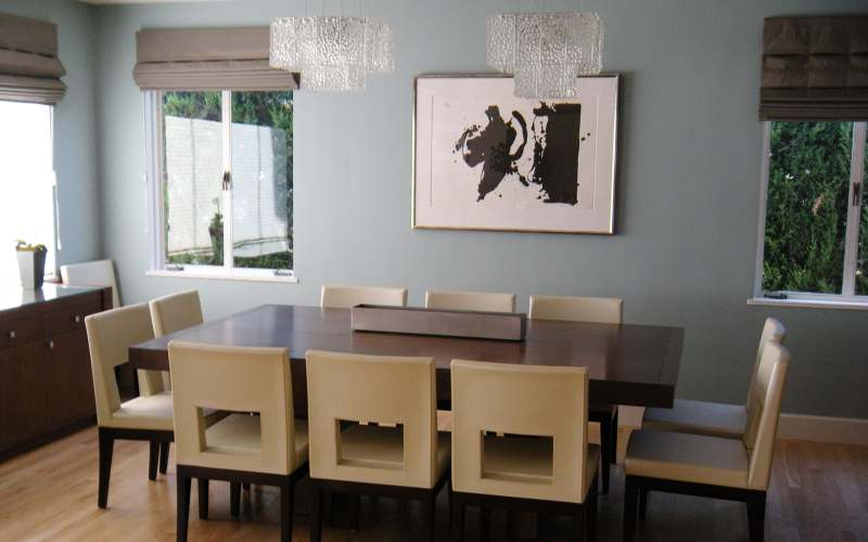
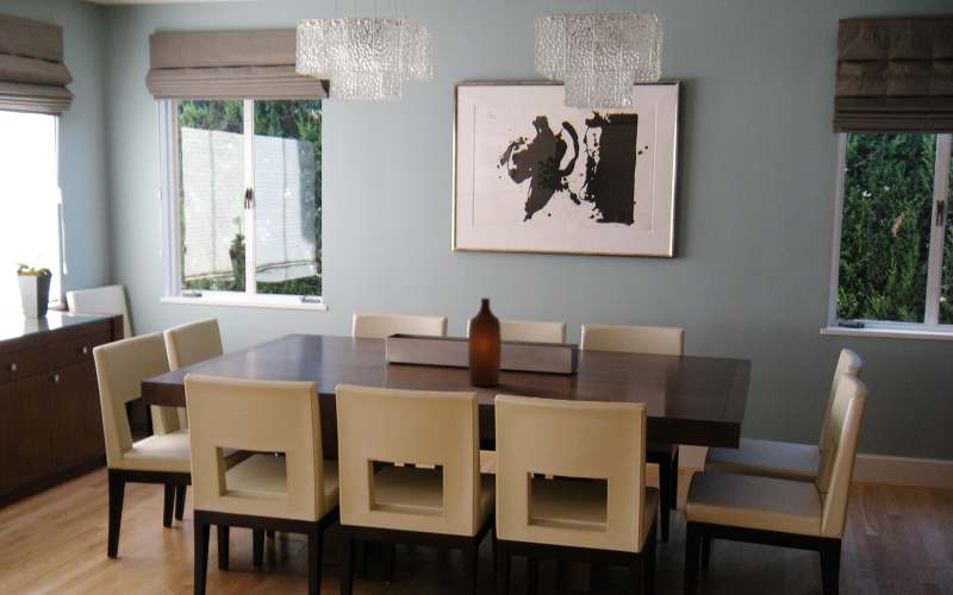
+ bottle (485, 340)
